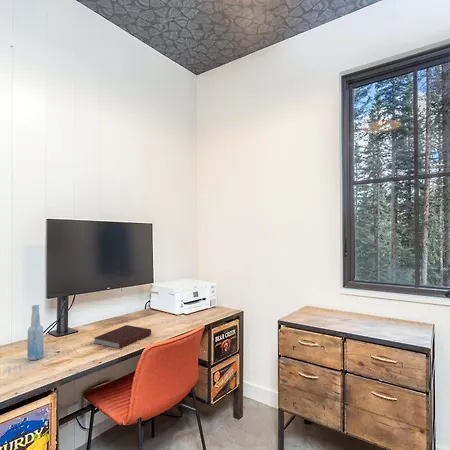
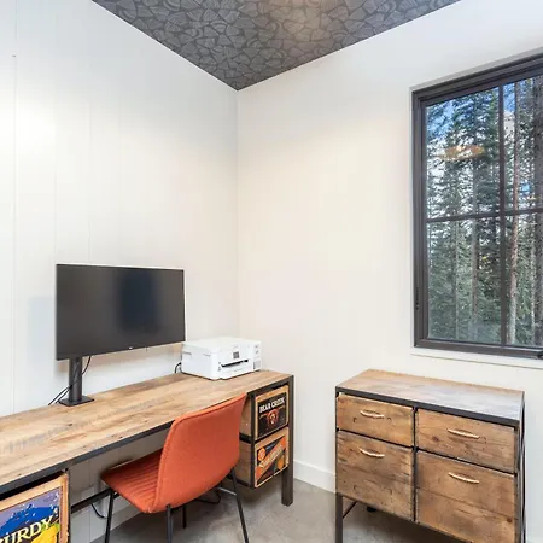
- notebook (123, 336)
- bottle (35, 331)
